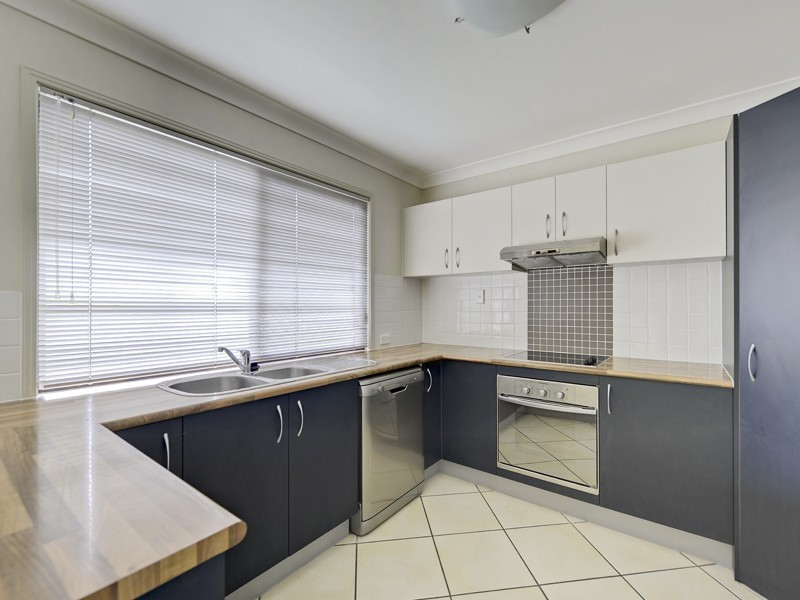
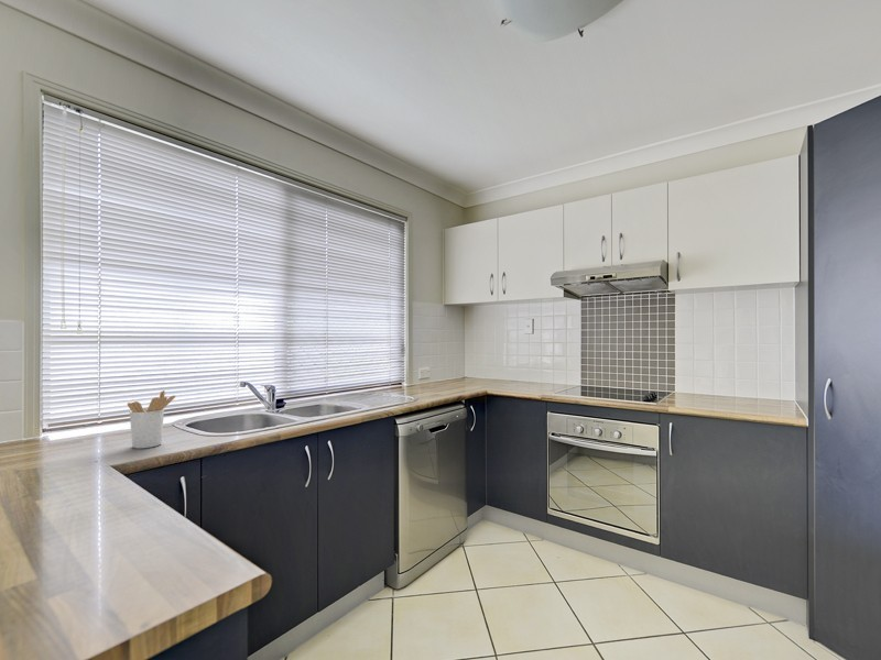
+ utensil holder (152, 419)
